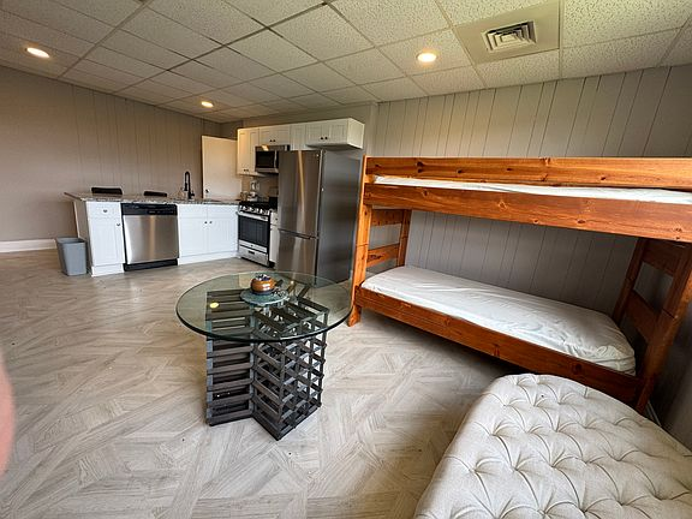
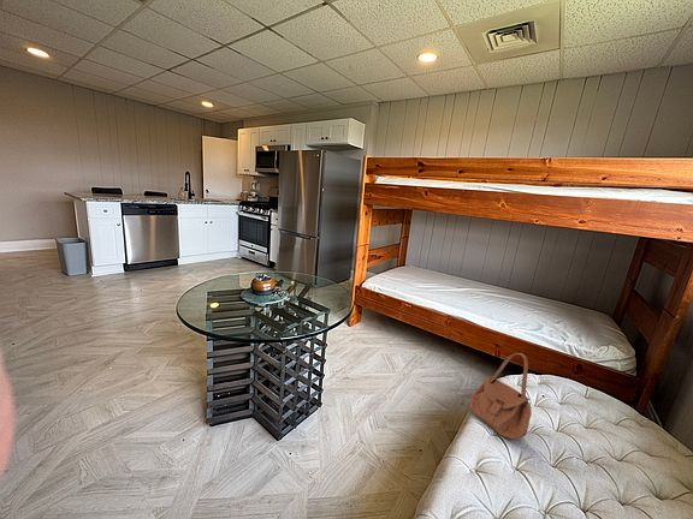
+ handbag (504, 389)
